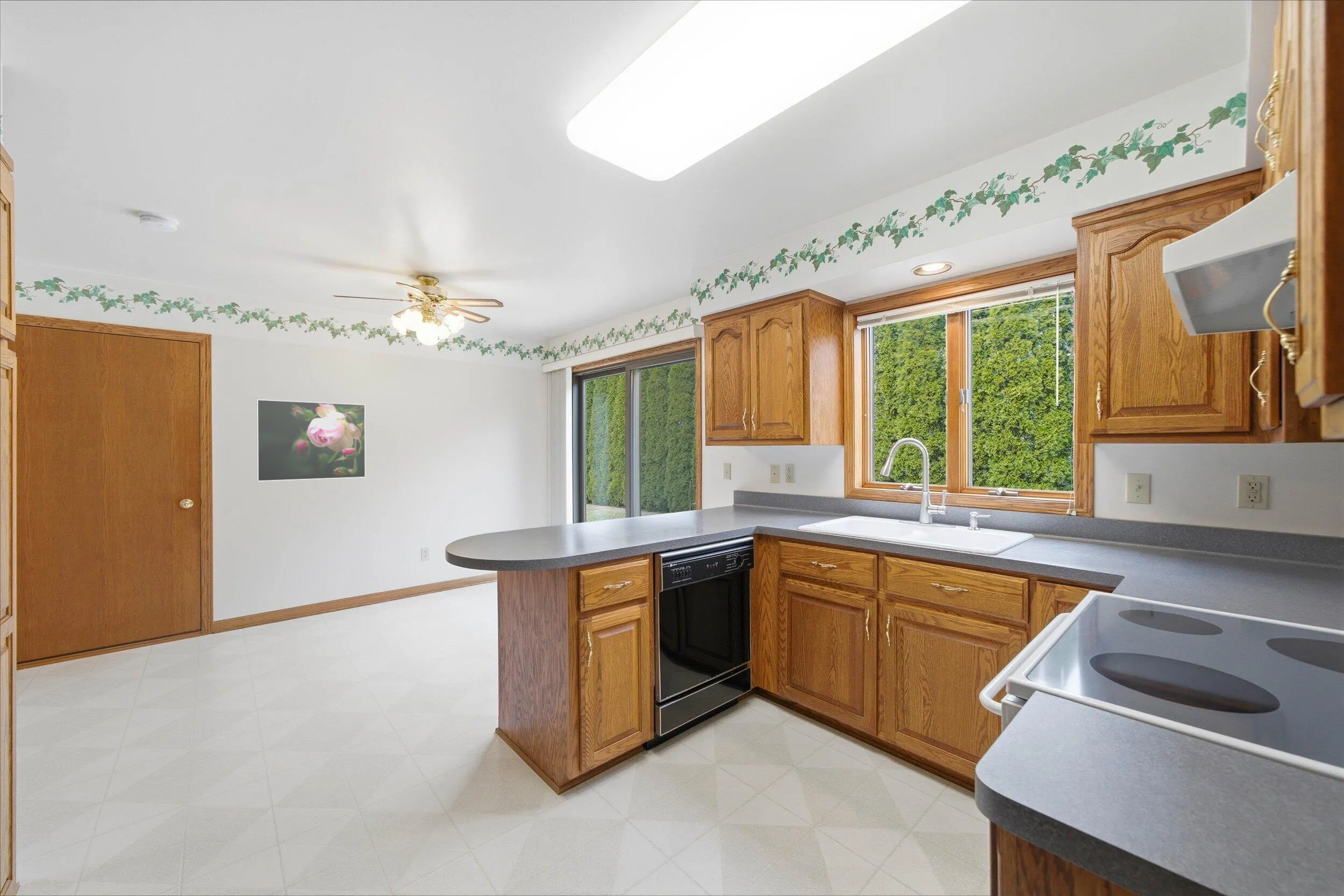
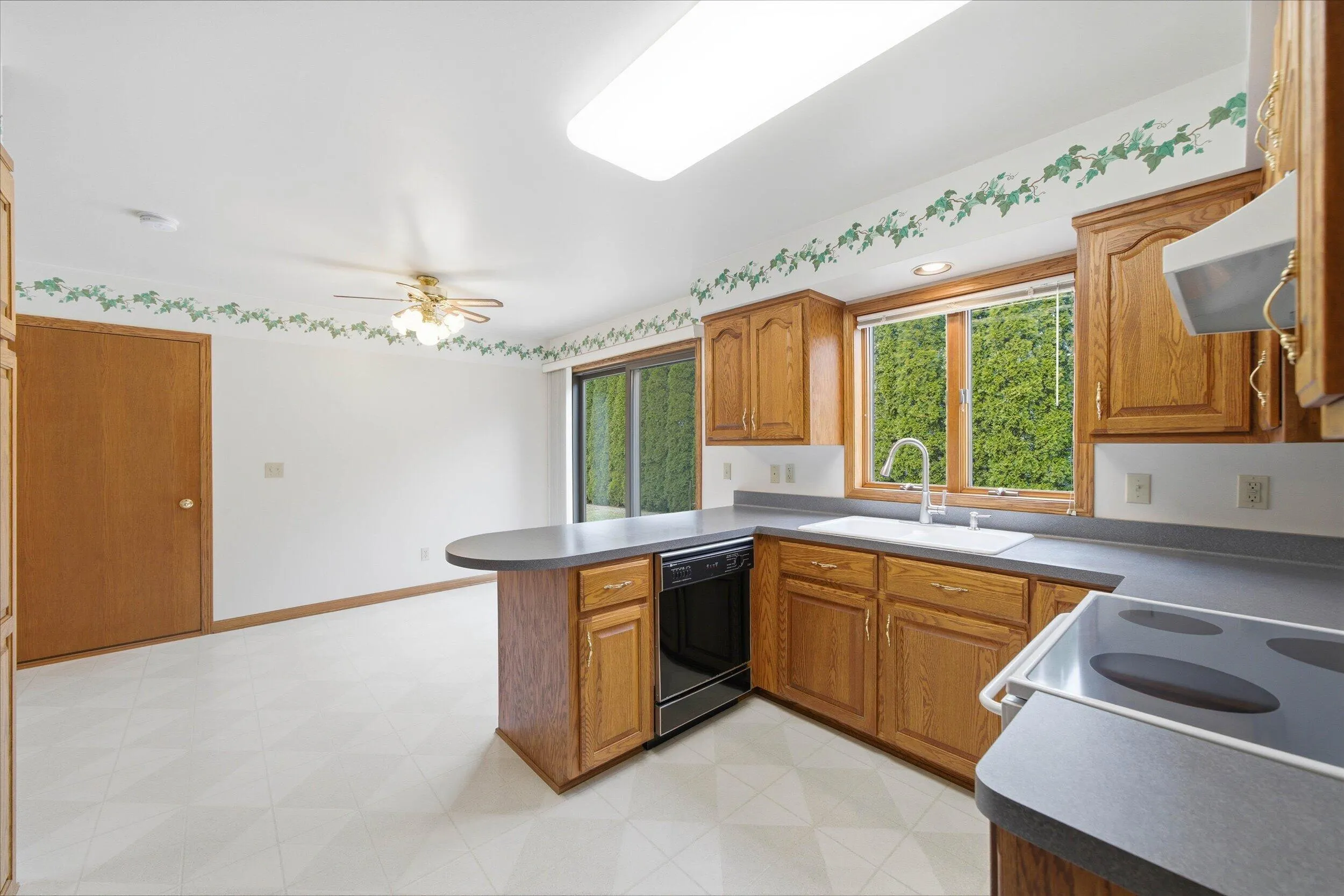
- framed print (314, 440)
